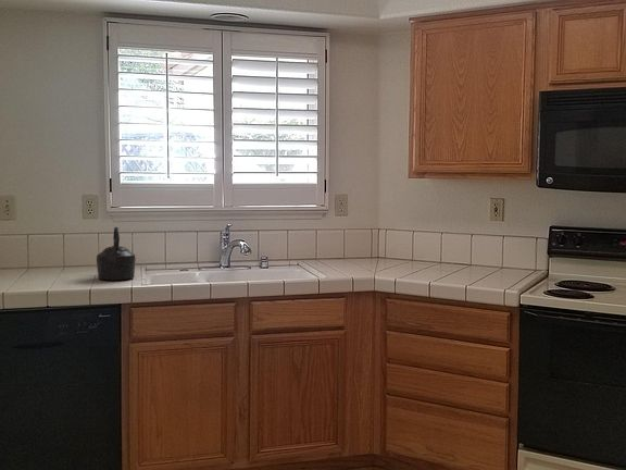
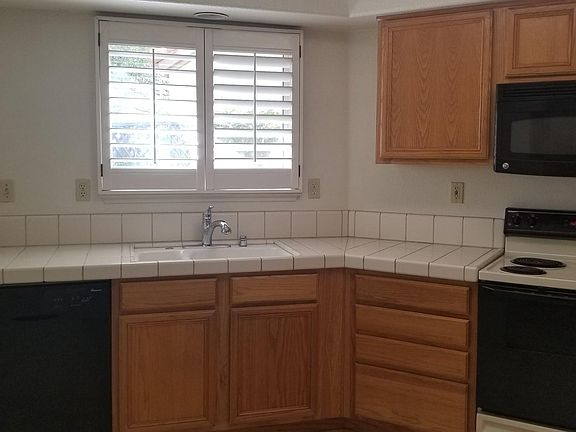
- kettle (115, 251)
